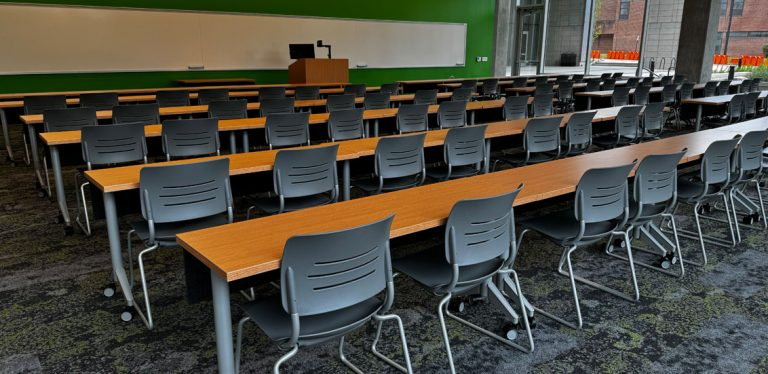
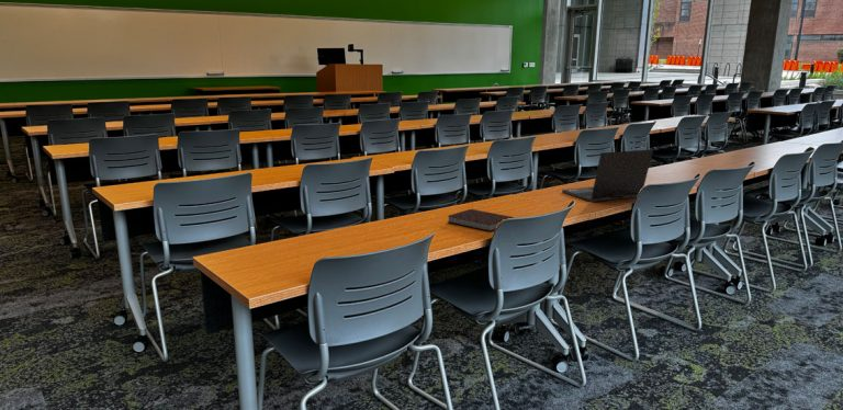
+ notebook (480, 219)
+ laptop (606, 171)
